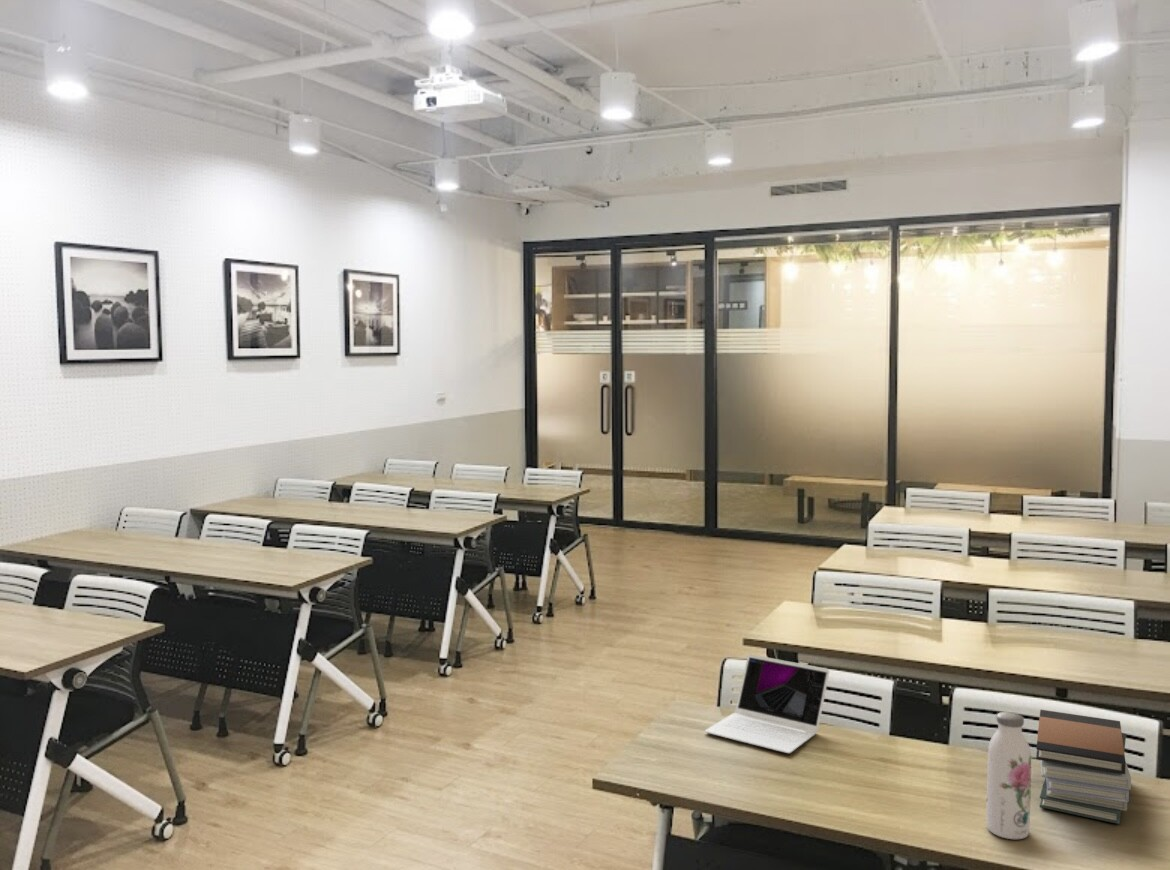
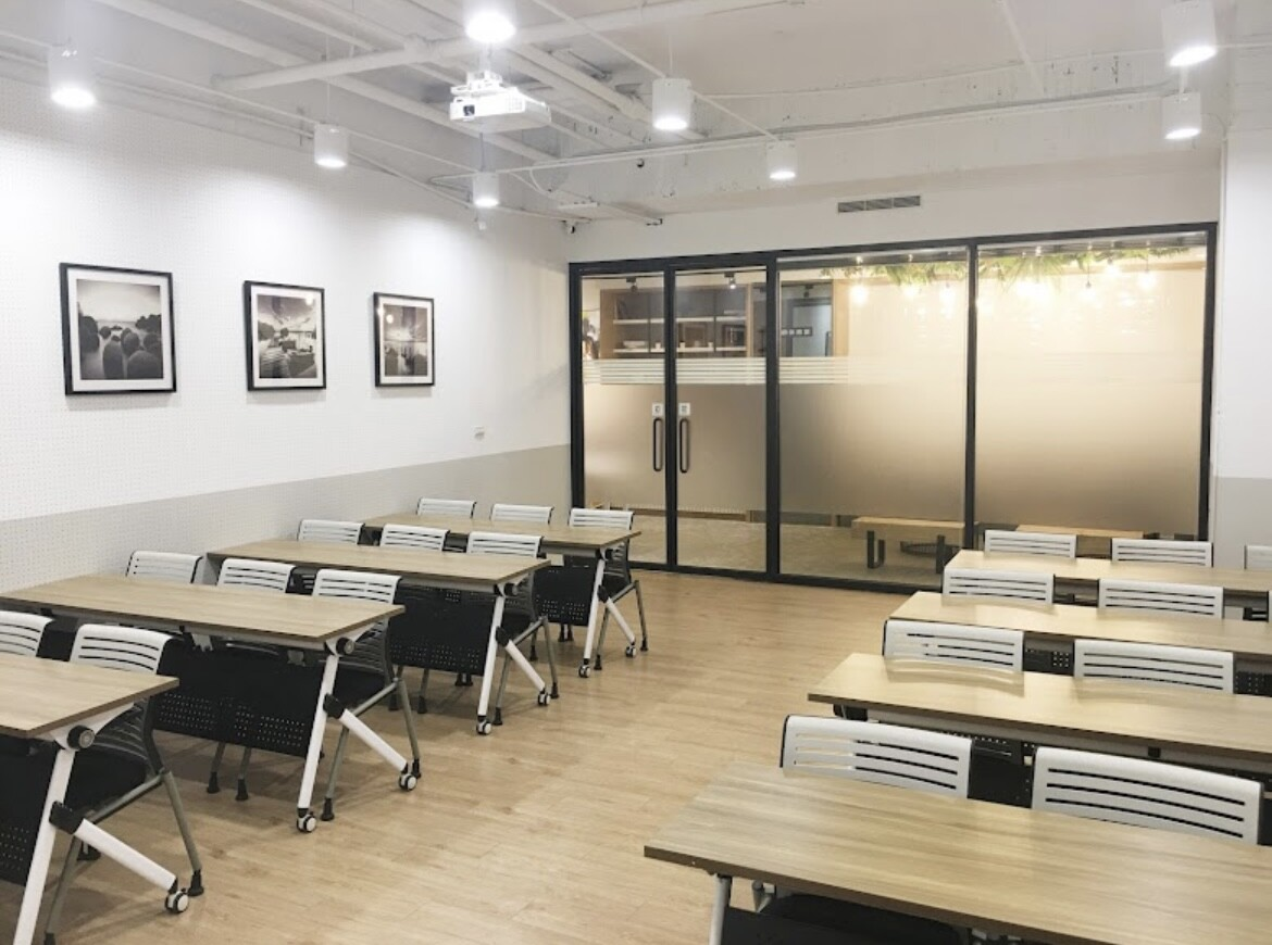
- laptop (767, 697)
- water bottle (1008, 773)
- book stack (1081, 764)
